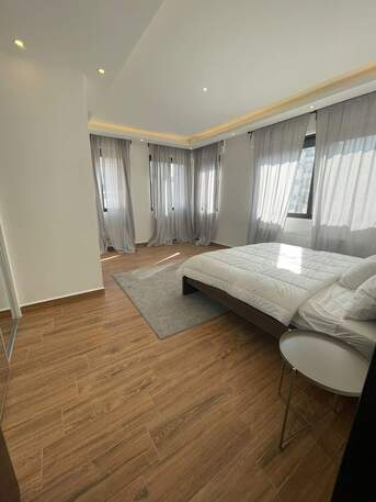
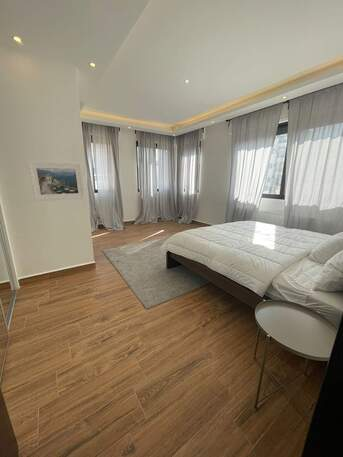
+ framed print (58, 181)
